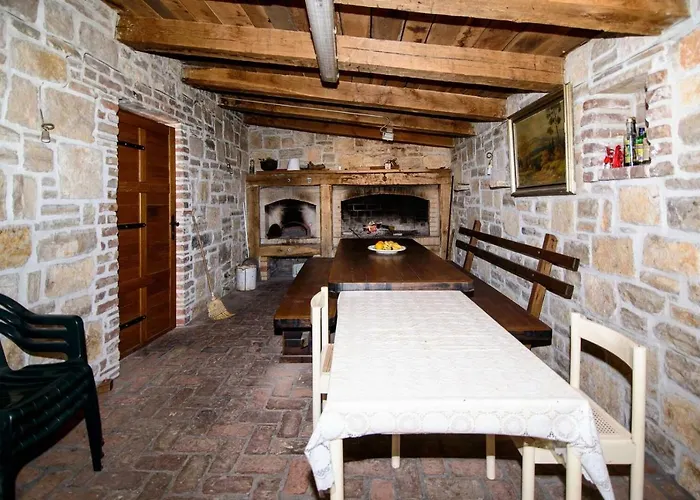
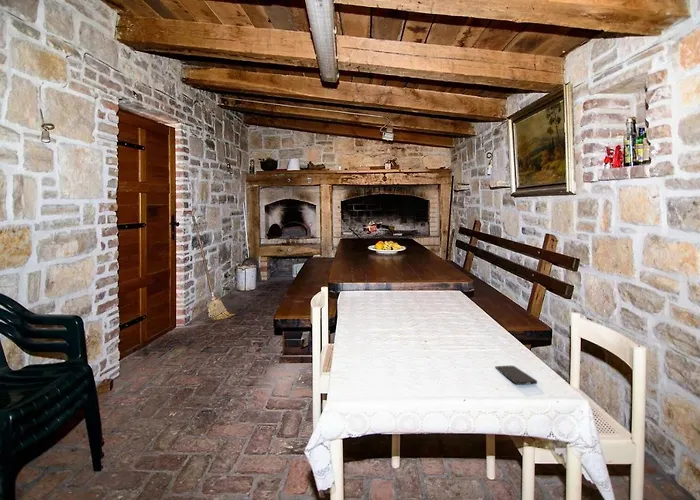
+ smartphone (515, 374)
